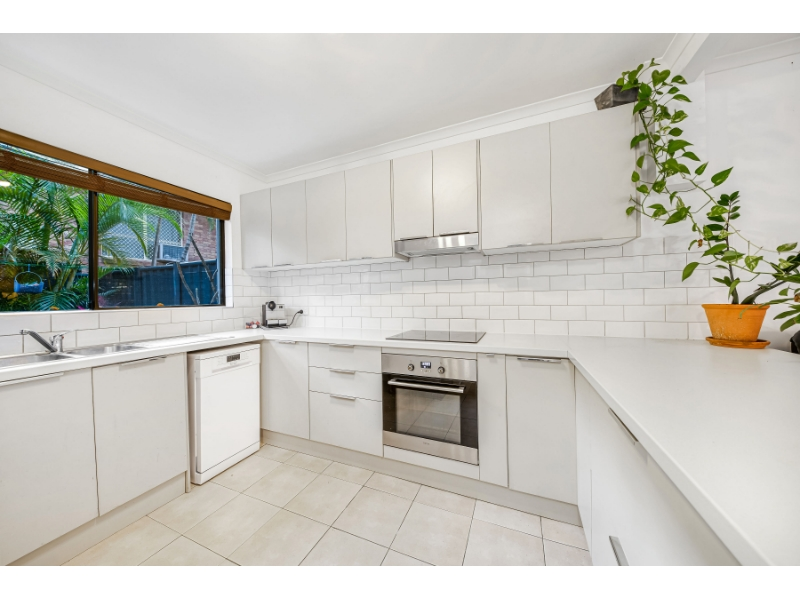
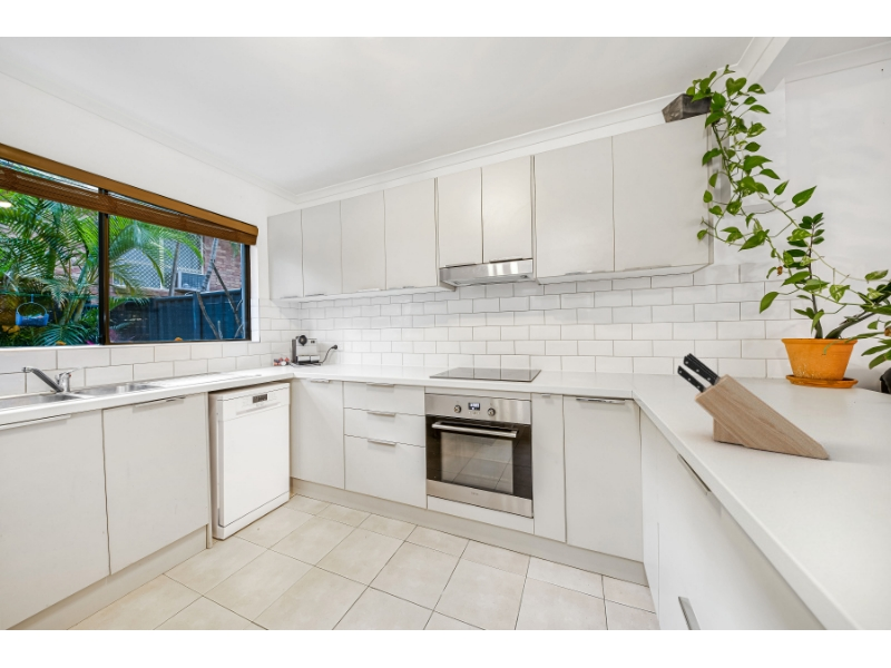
+ knife block (743, 399)
